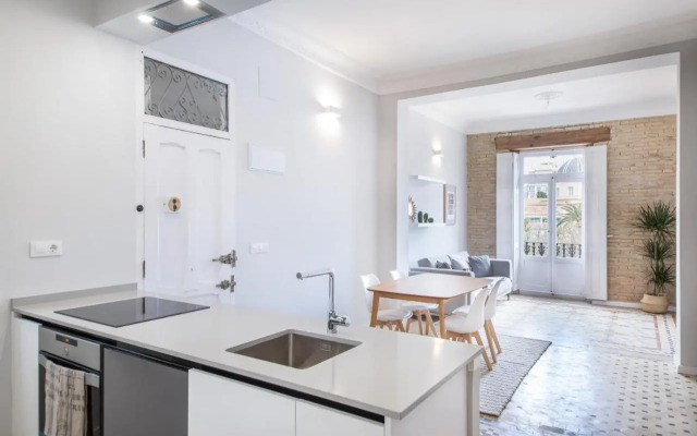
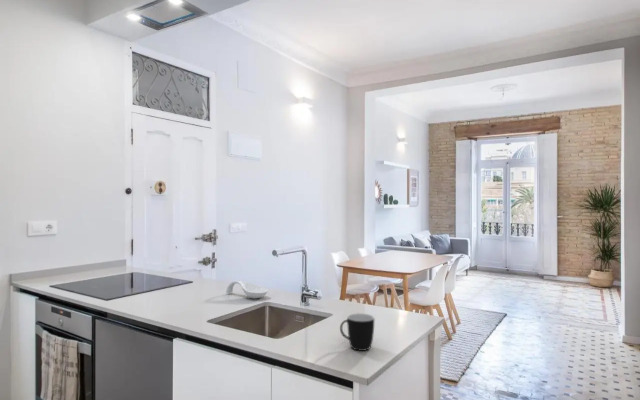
+ mug (356, 331)
+ spoon rest (246, 288)
